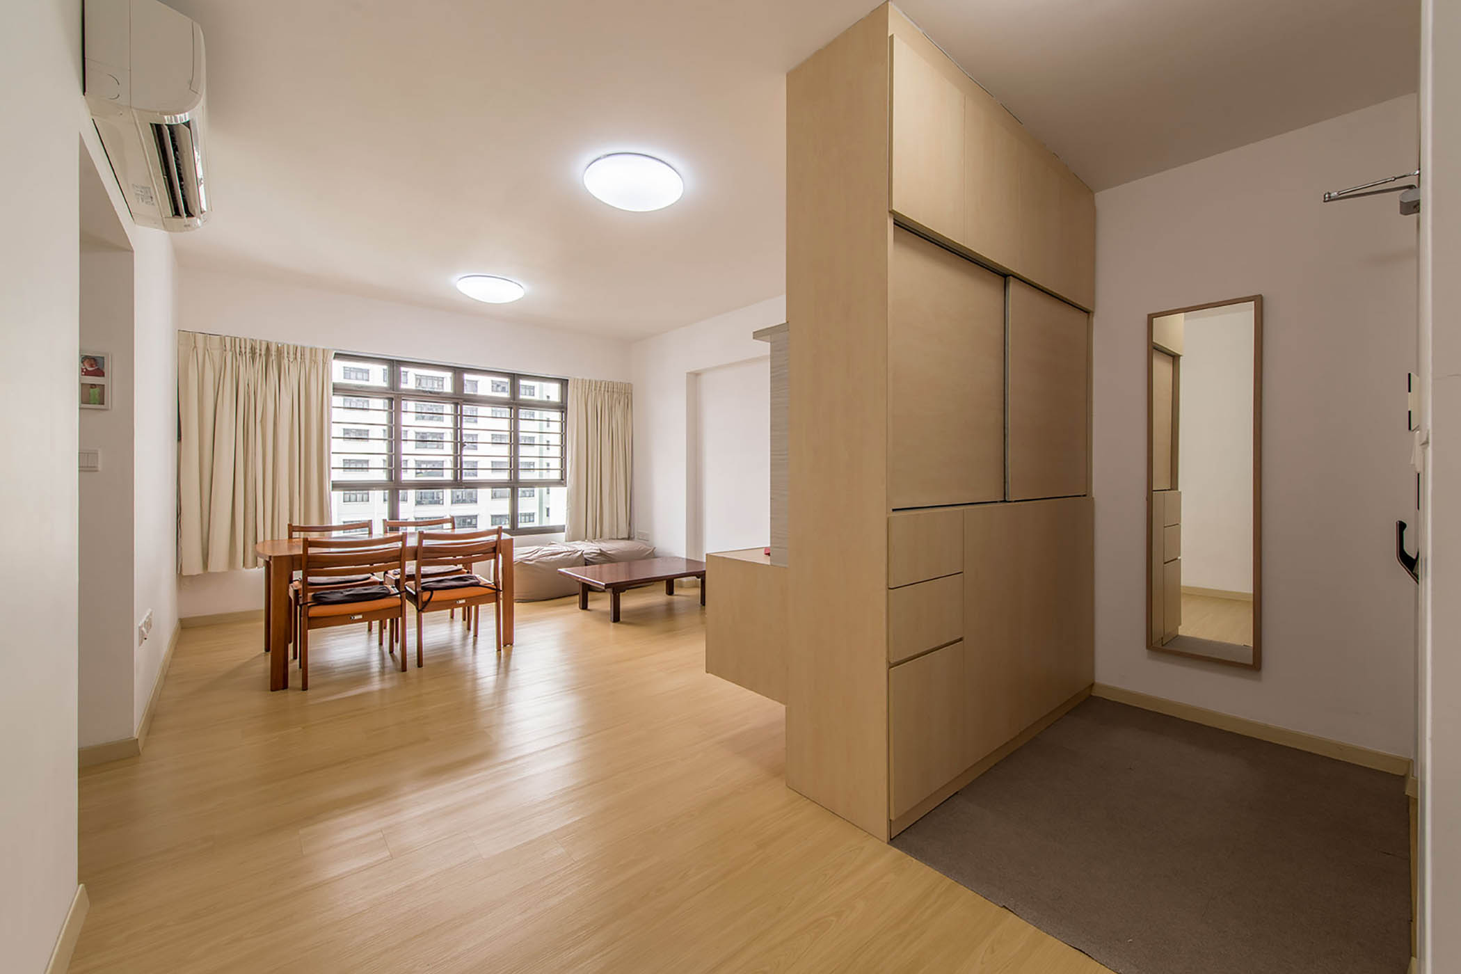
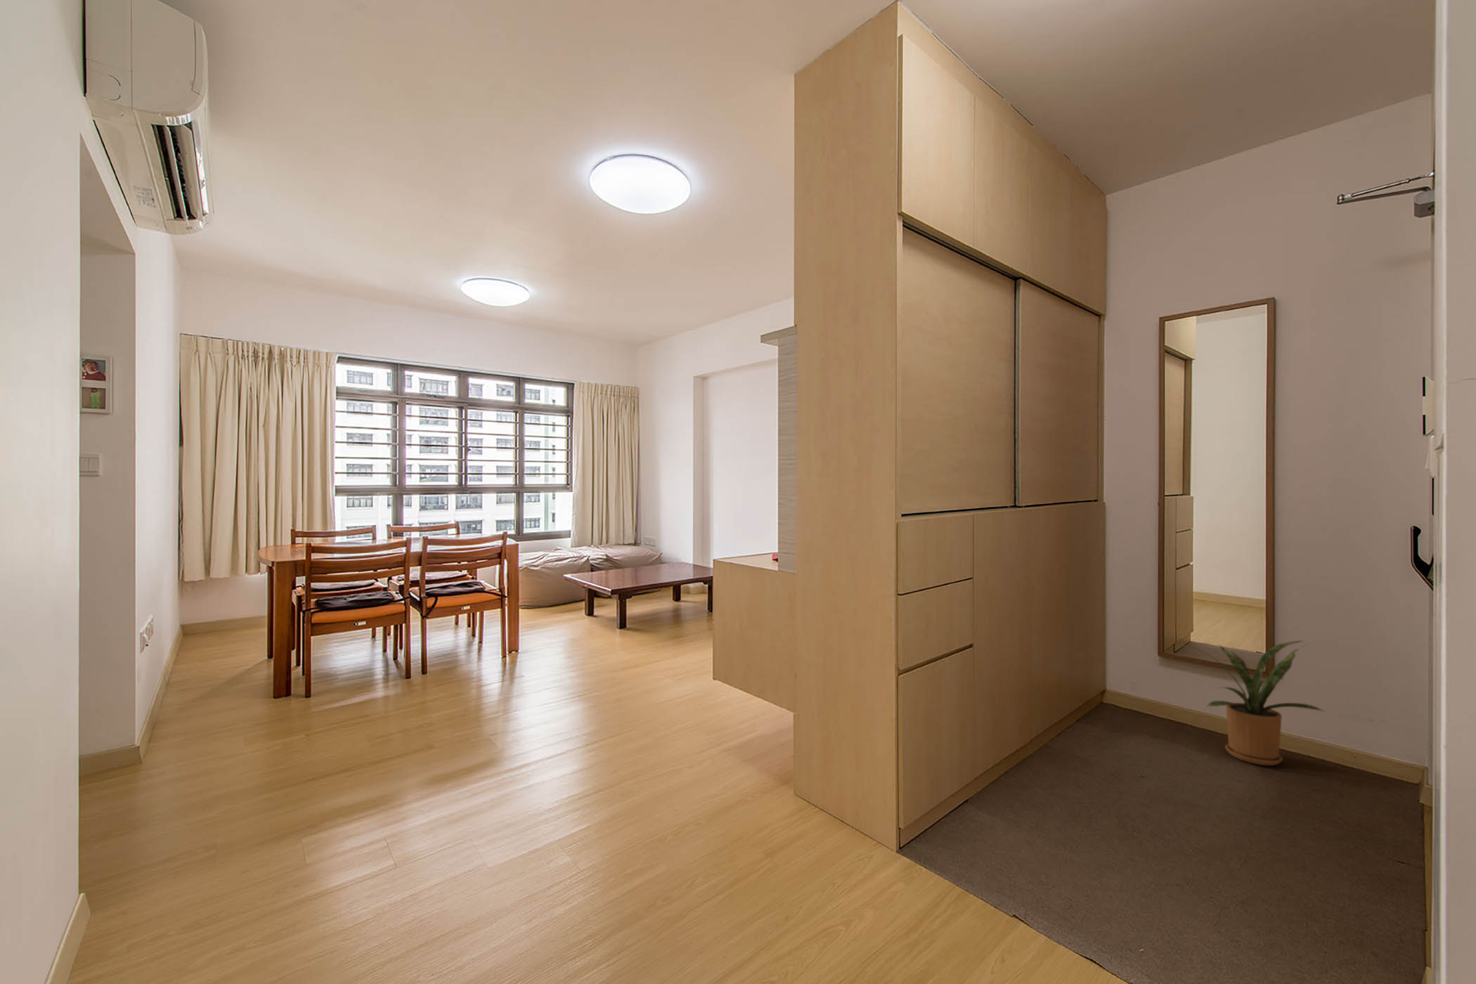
+ house plant (1251, 694)
